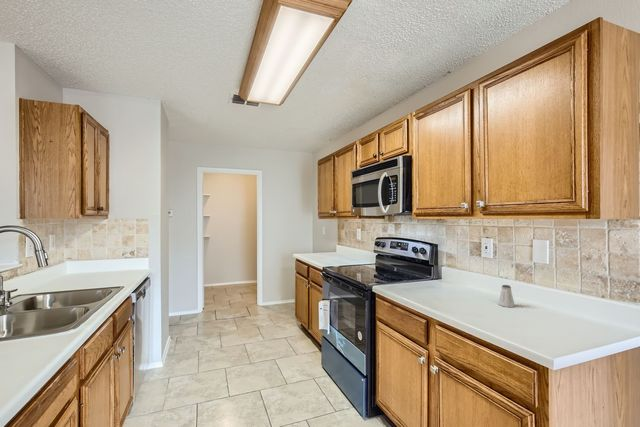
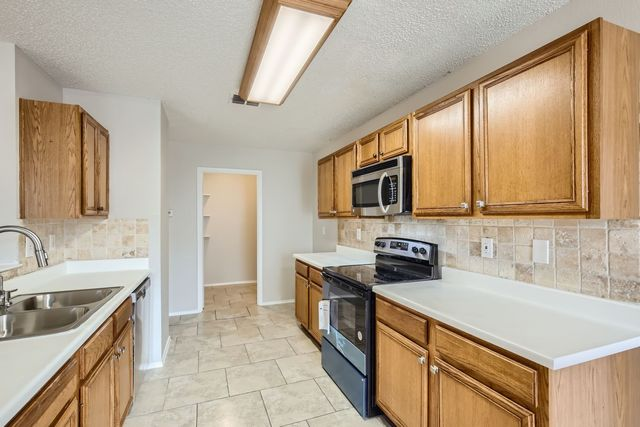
- saltshaker (506, 295)
